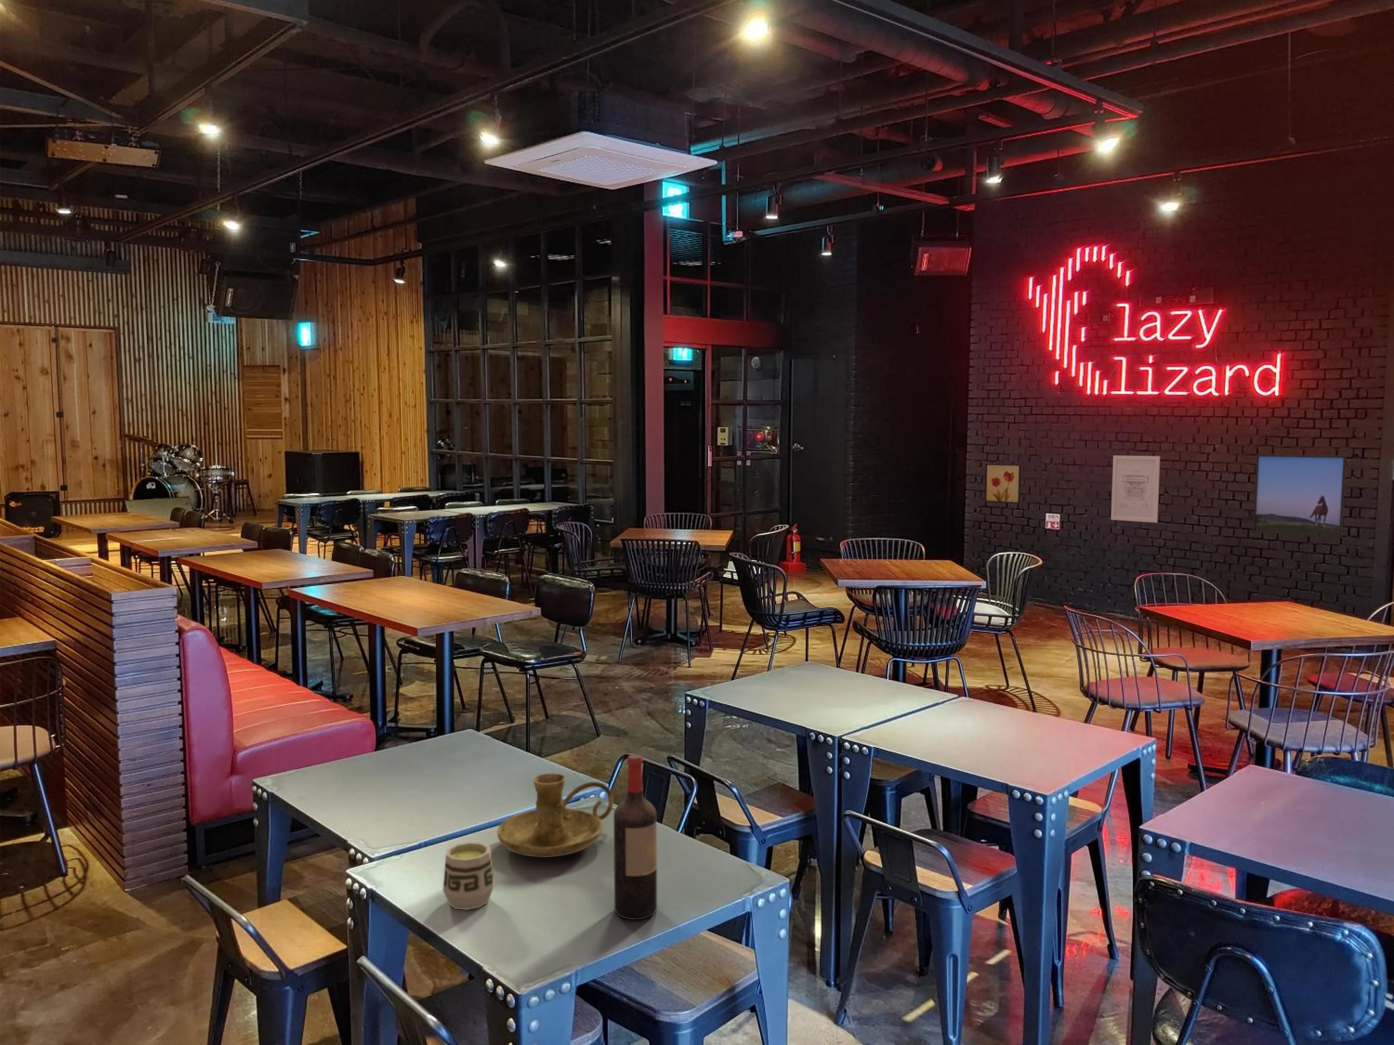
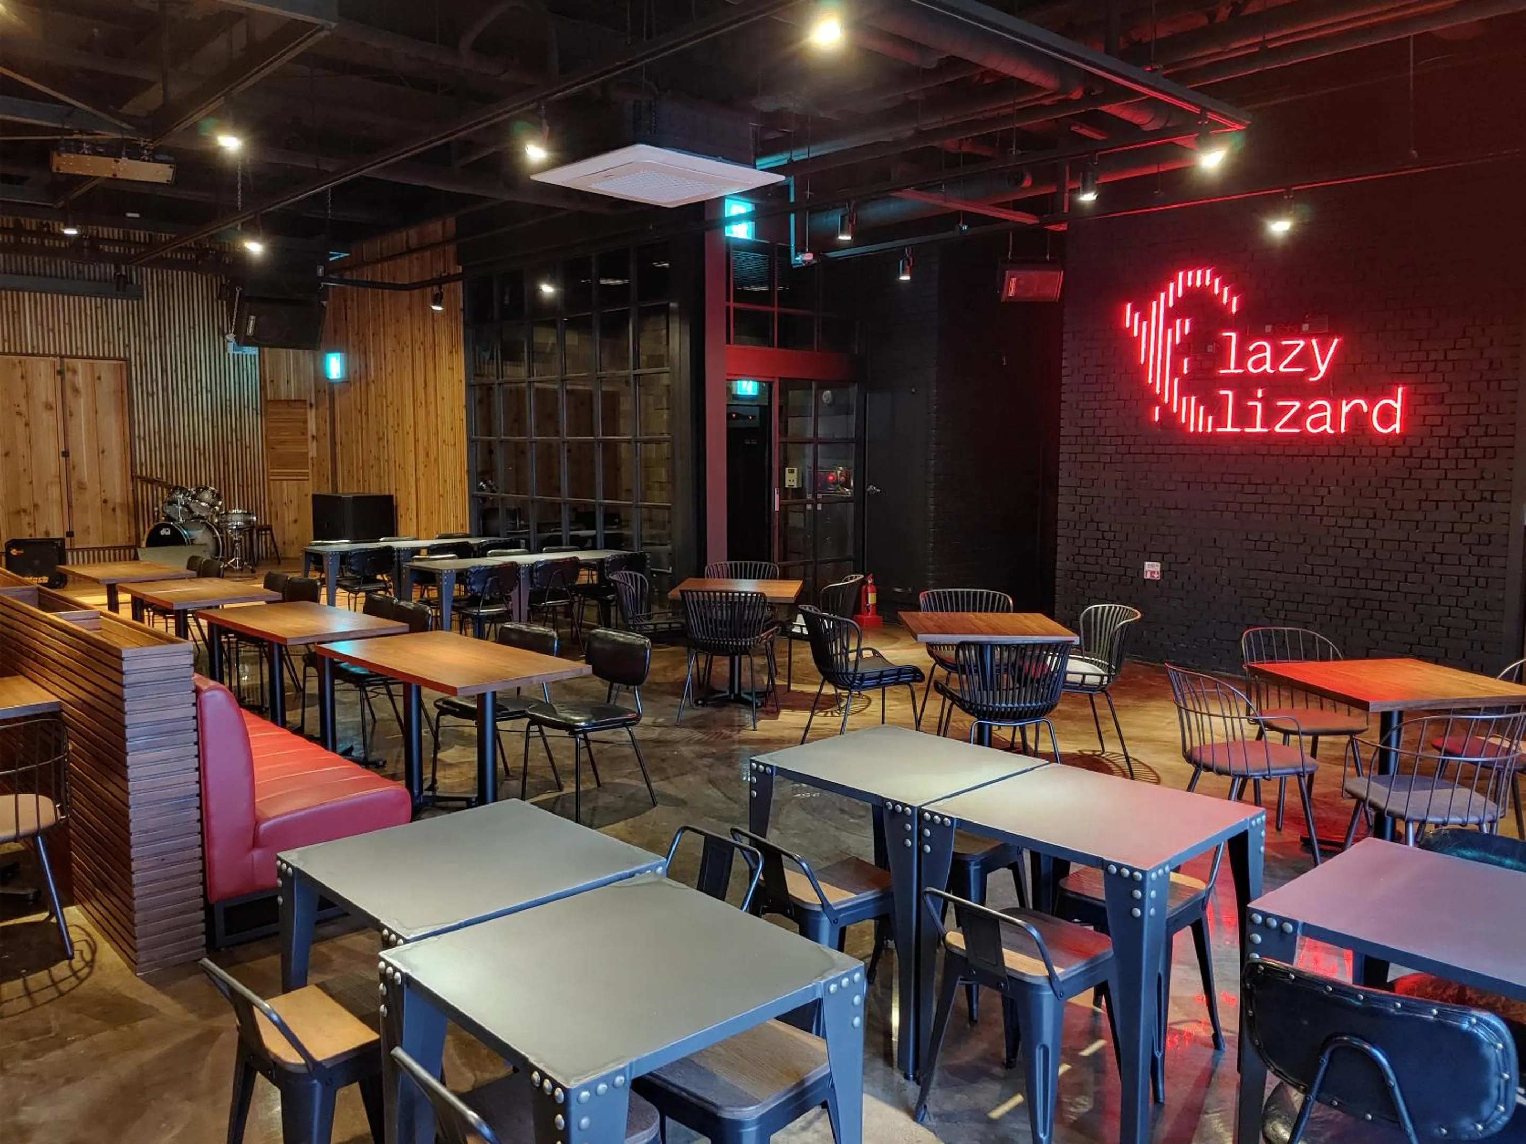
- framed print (1297, 495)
- wine bottle (636, 834)
- wall art (1003, 483)
- candle holder (560, 809)
- wall art (1135, 488)
- cup (469, 876)
